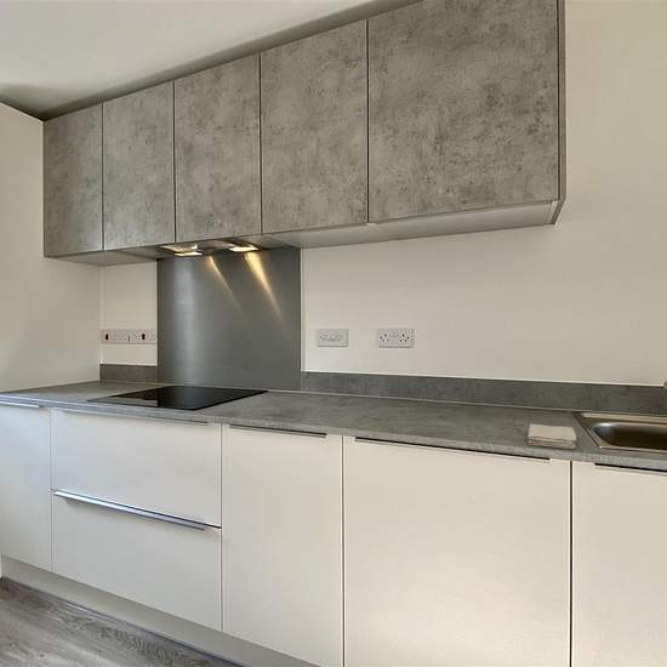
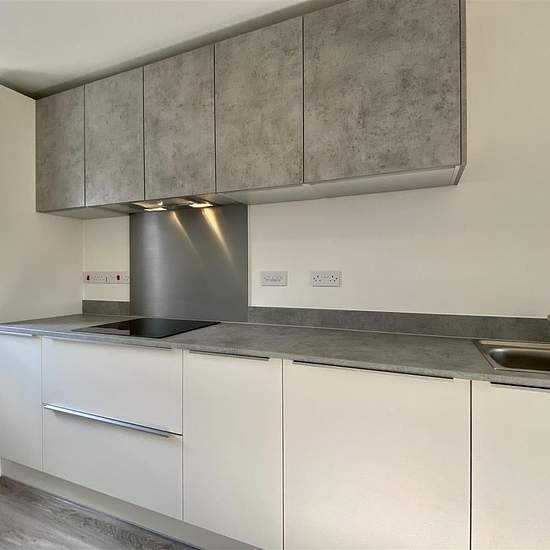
- washcloth (551, 434)
